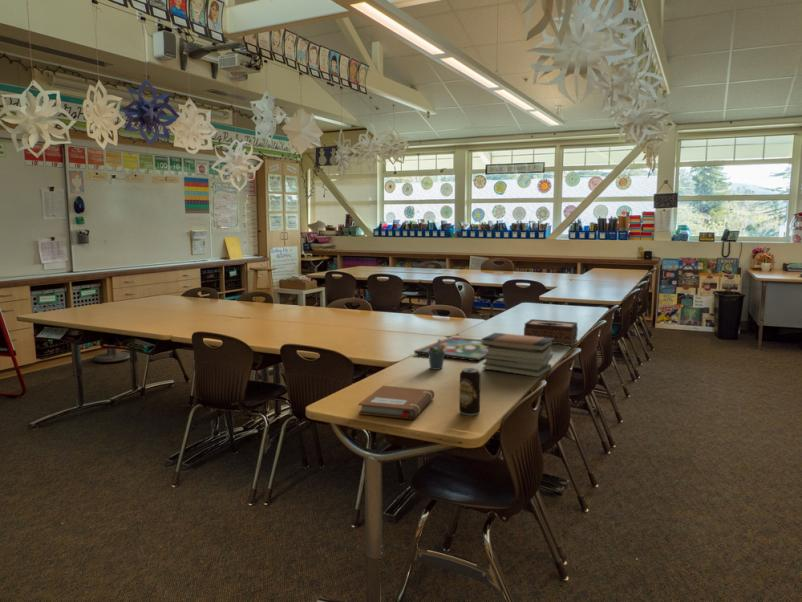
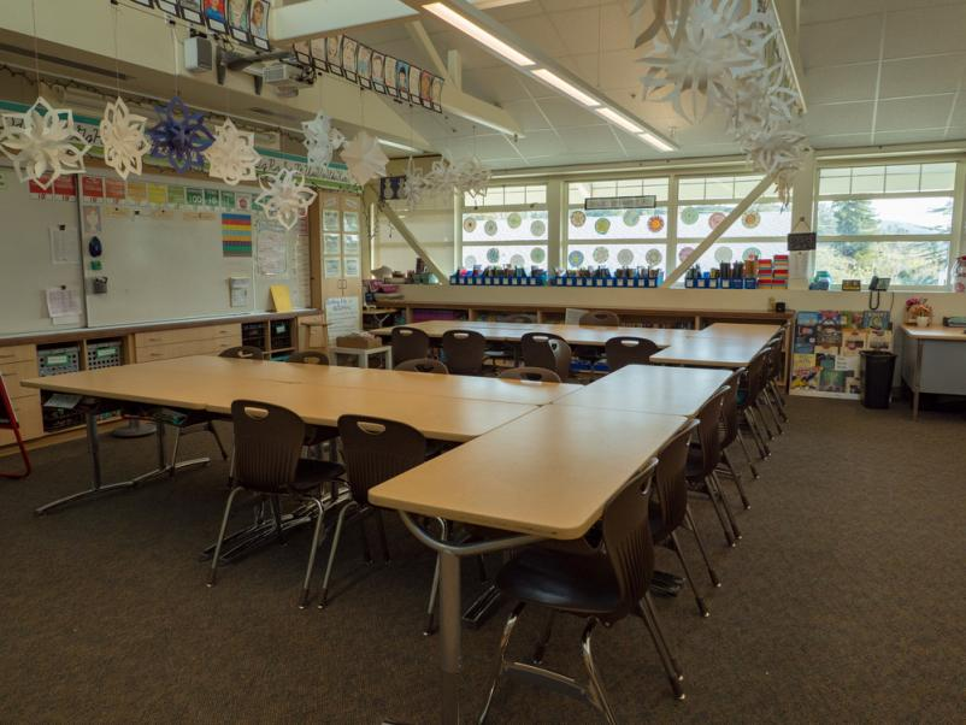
- book stack (517, 354)
- pen holder (436, 354)
- notebook (397, 401)
- beverage can (469, 391)
- framed painting (463, 347)
- tissue box (550, 332)
